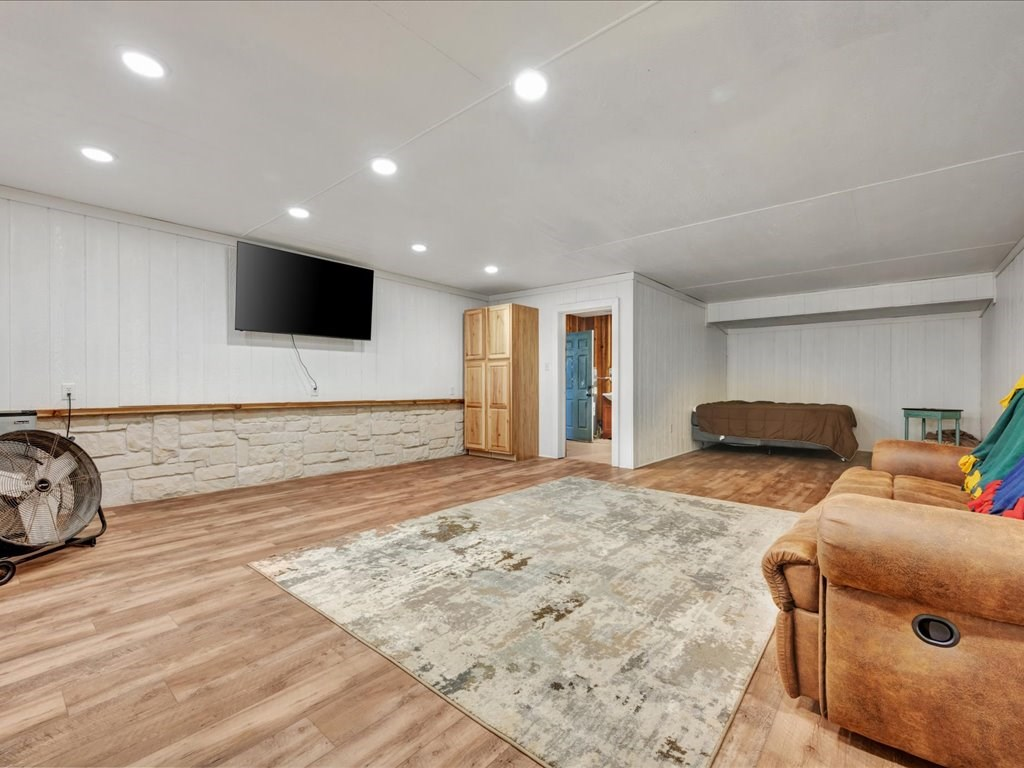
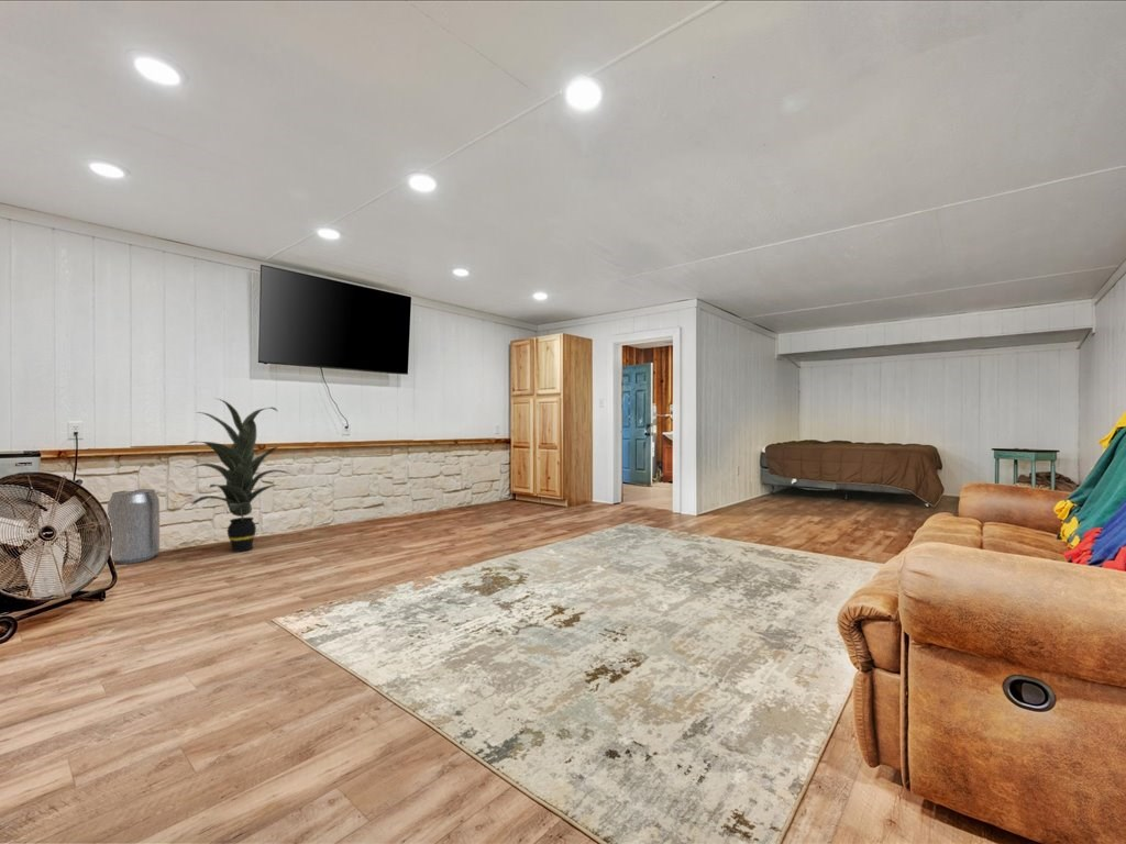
+ indoor plant (234, 474)
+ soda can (134, 525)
